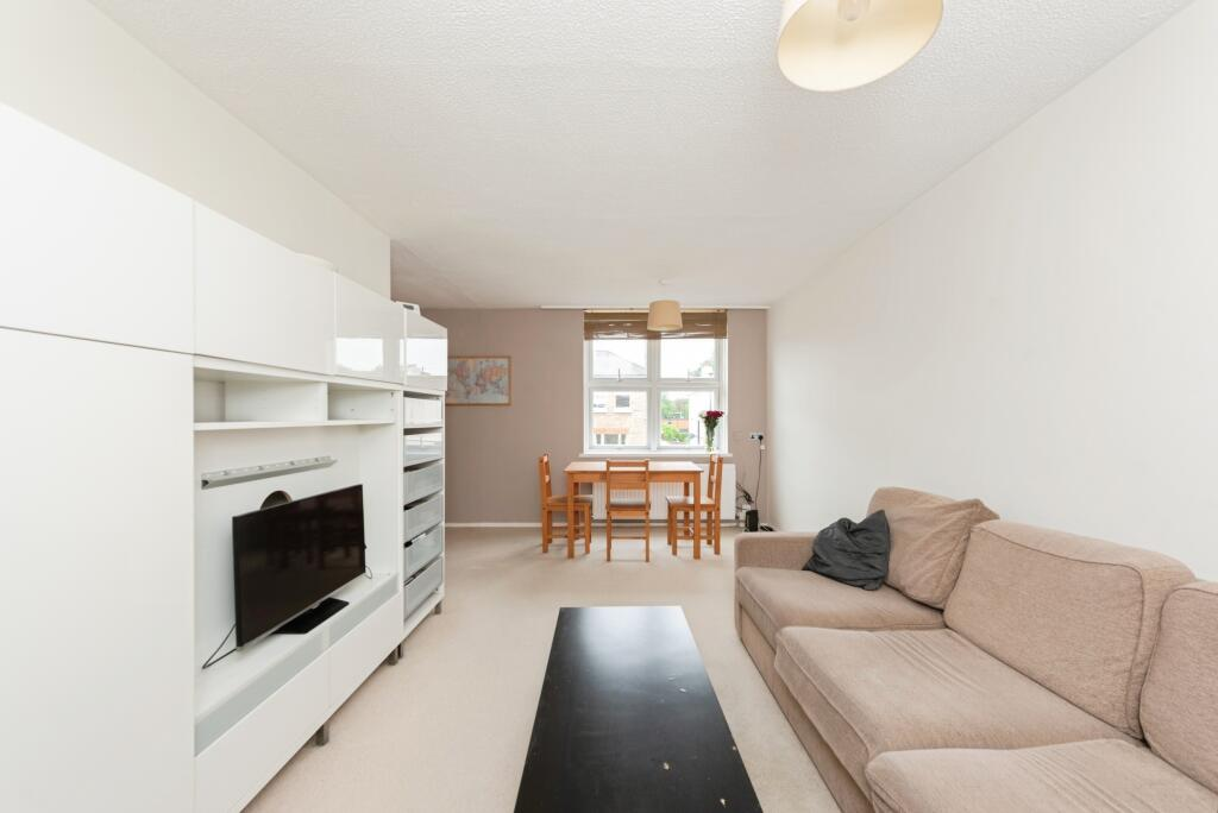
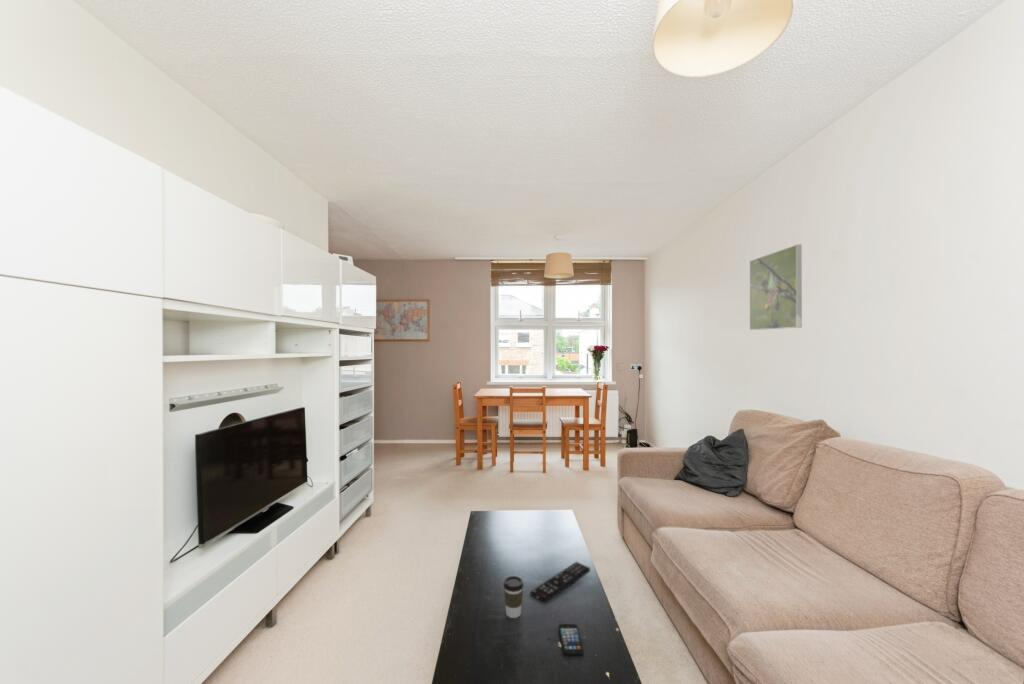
+ smartphone (570, 639)
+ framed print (773, 291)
+ remote control (561, 580)
+ coffee cup (513, 597)
